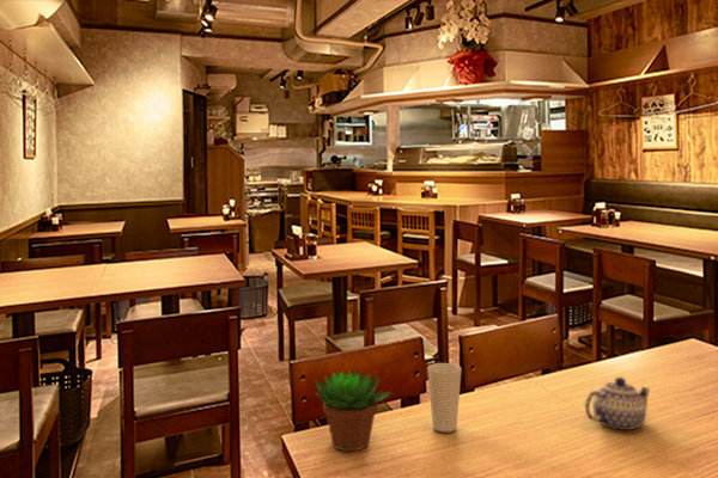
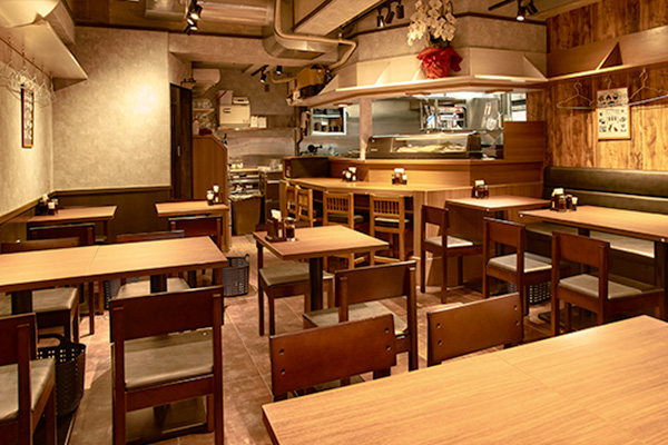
- teapot (617, 400)
- succulent plant (349, 406)
- cup (444, 397)
